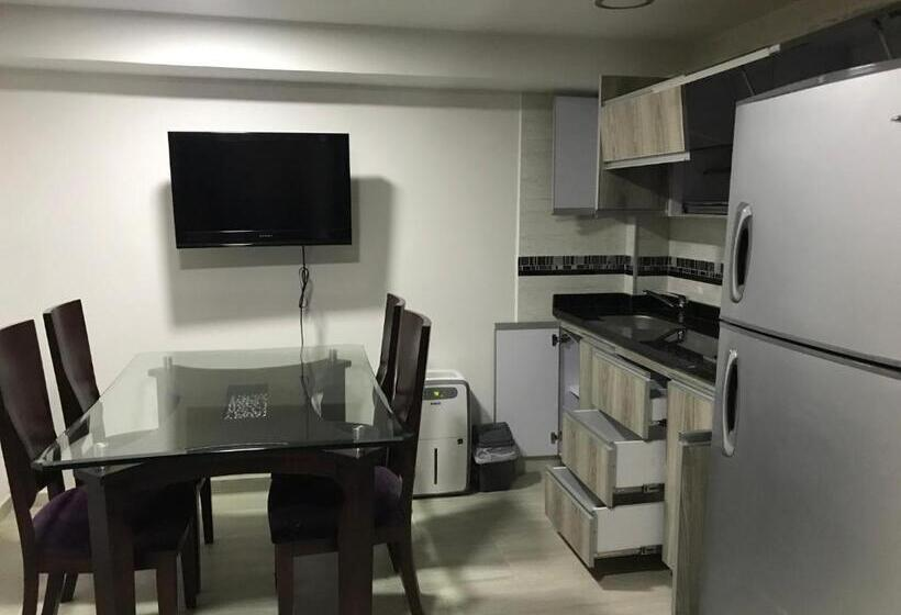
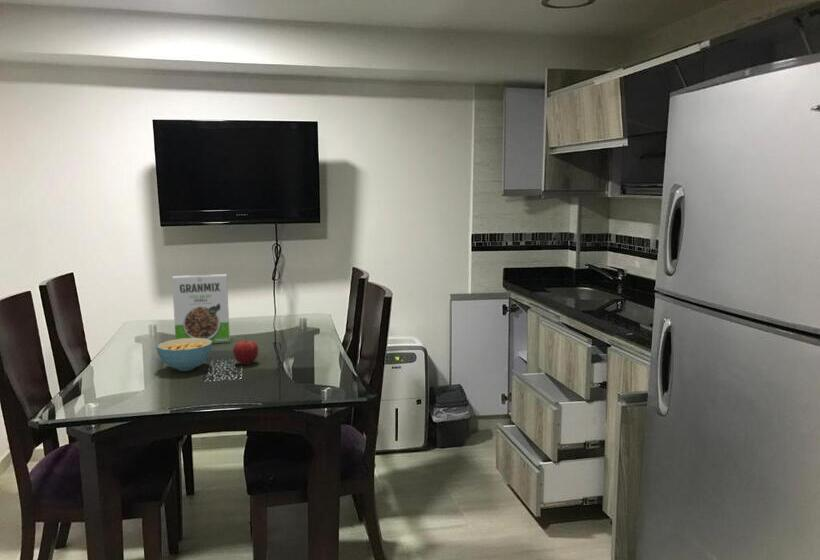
+ cereal bowl (185, 356)
+ fruit (245, 351)
+ cereal box (201, 309)
